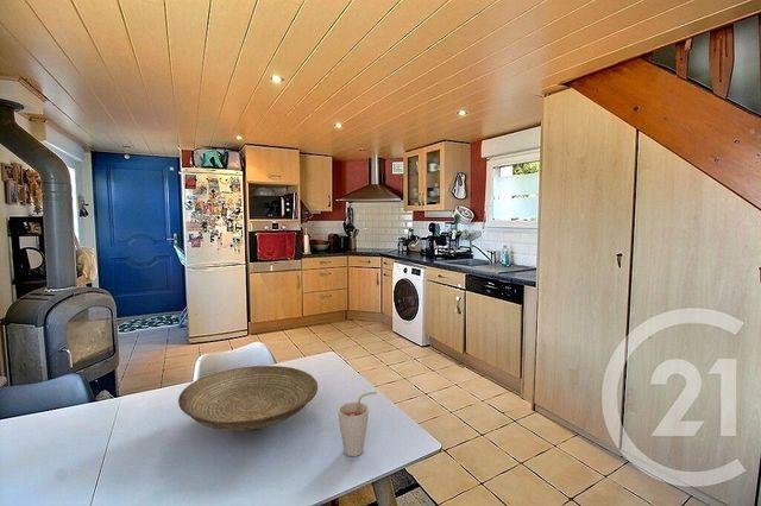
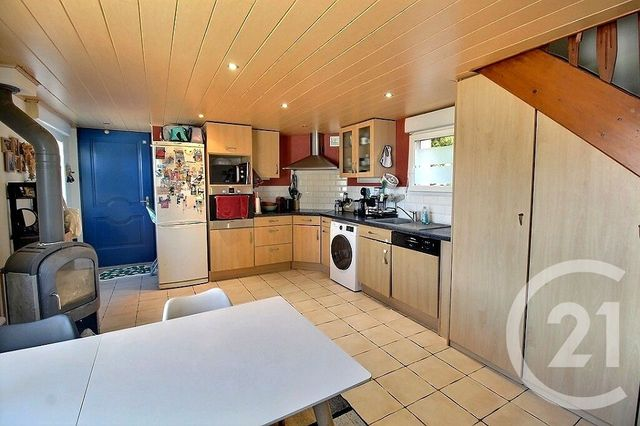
- decorative bowl (252, 403)
- cup (358, 423)
